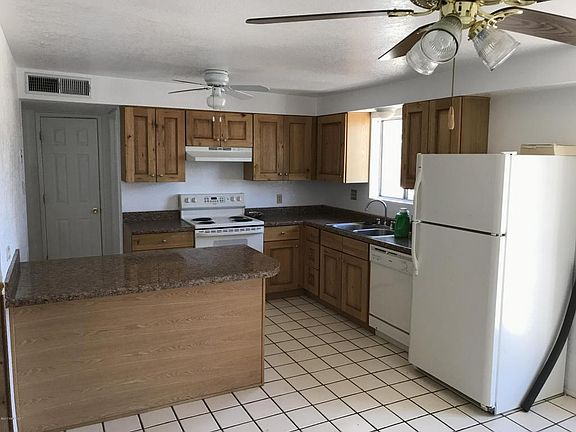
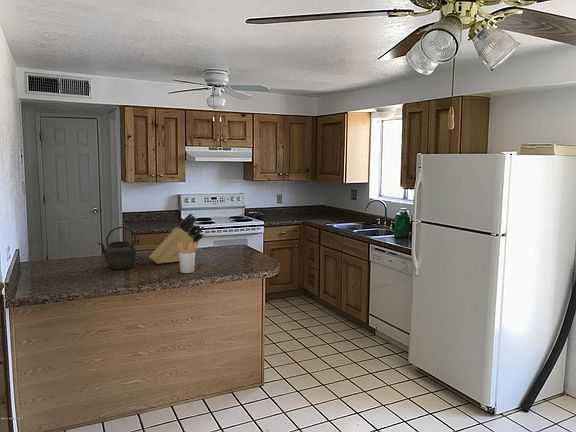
+ utensil holder (189, 256)
+ knife block (177, 237)
+ kettle (116, 247)
